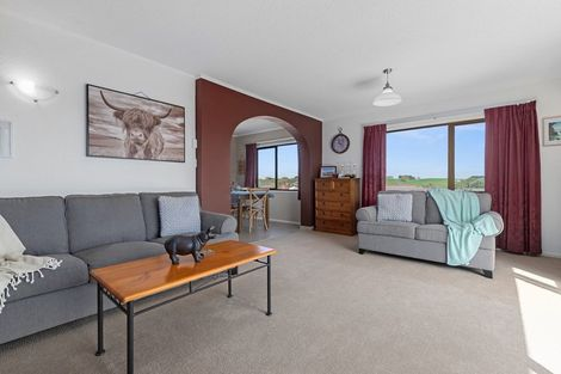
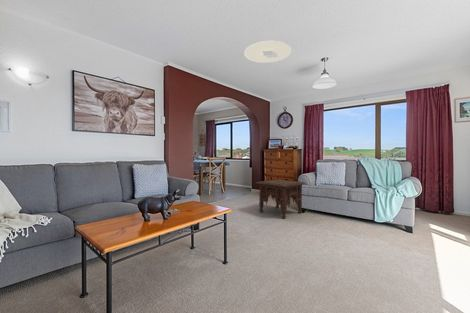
+ ceiling light (267, 50)
+ side table (280, 197)
